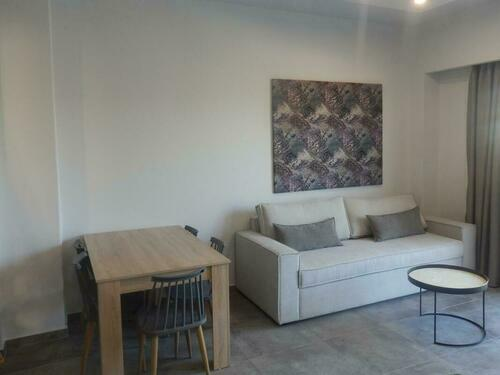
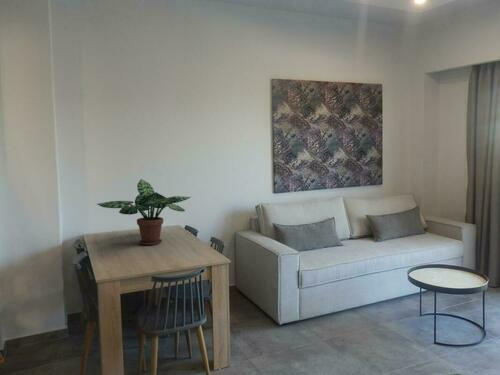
+ potted plant (153, 211)
